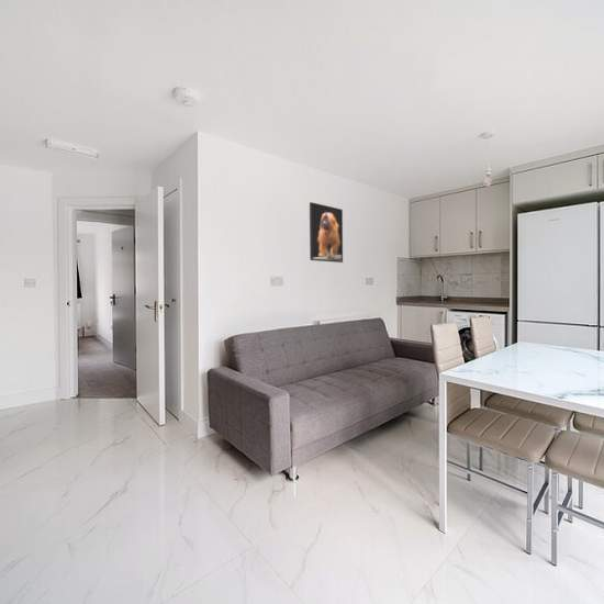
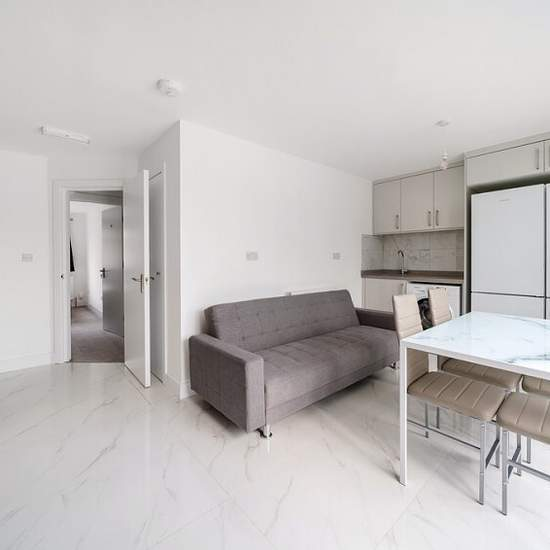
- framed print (326, 233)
